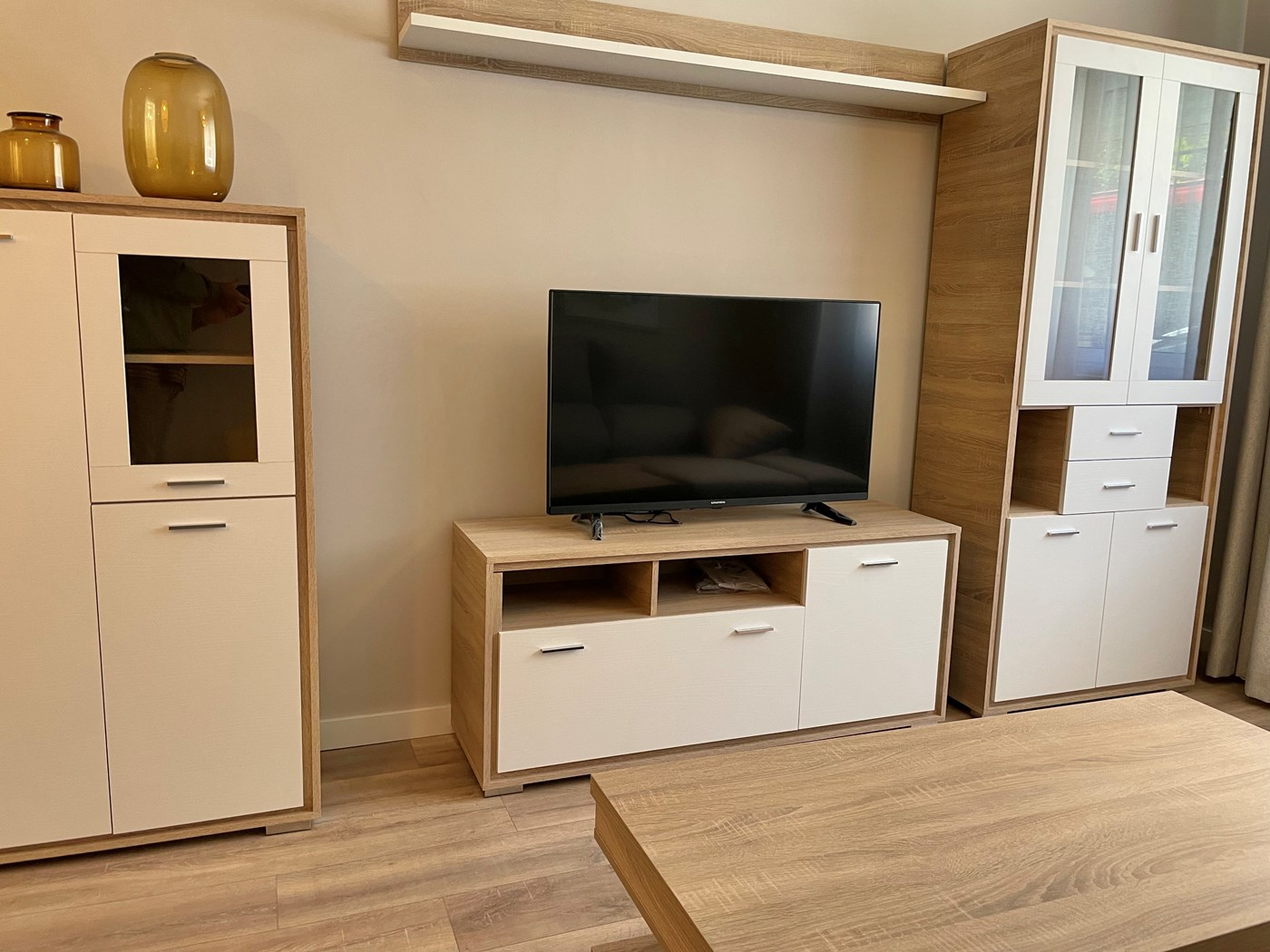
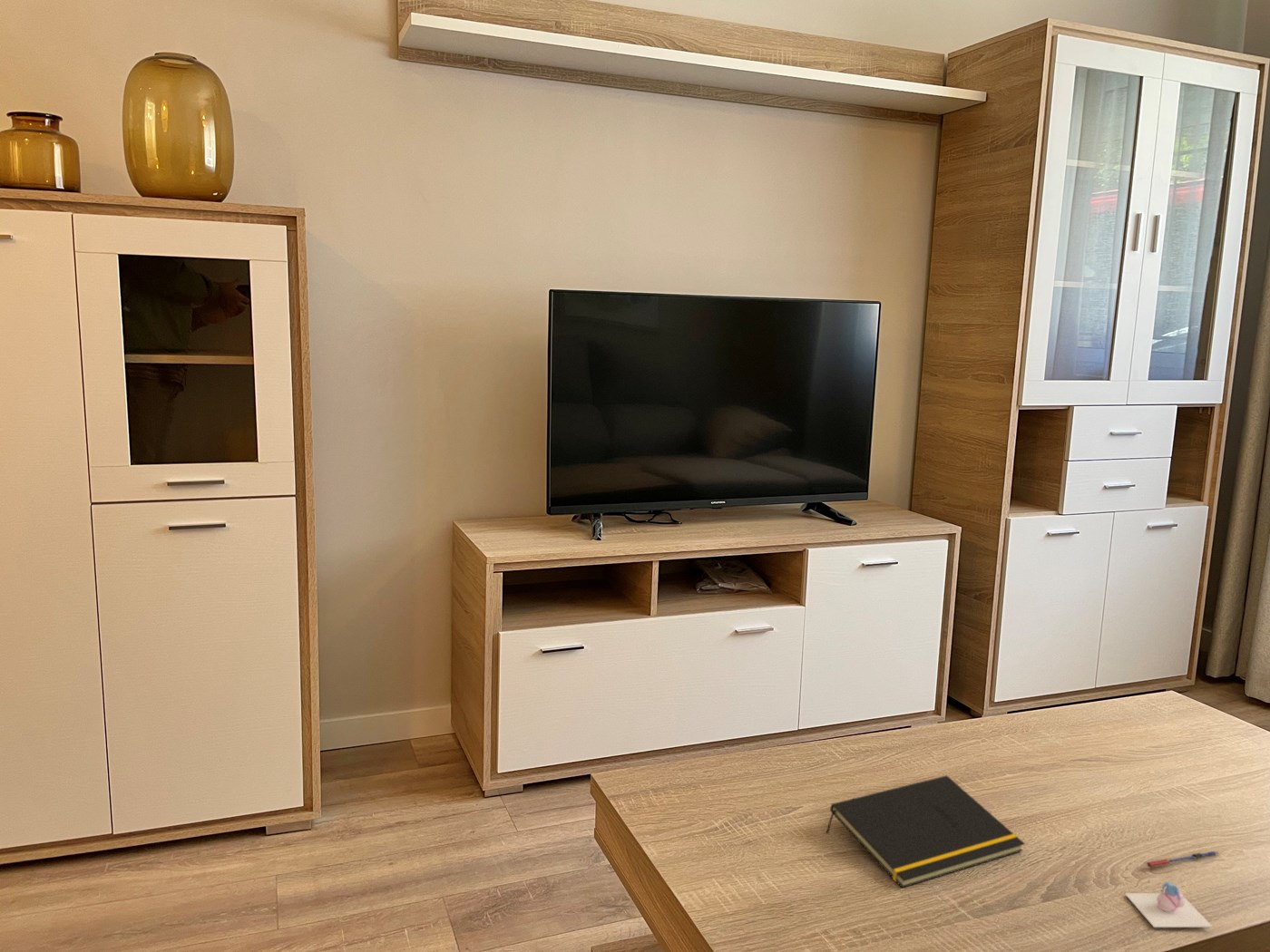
+ pen (1184, 858)
+ frog figurine (1168, 898)
+ notepad (926, 827)
